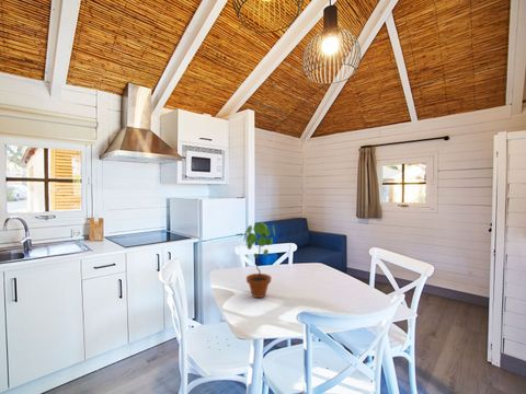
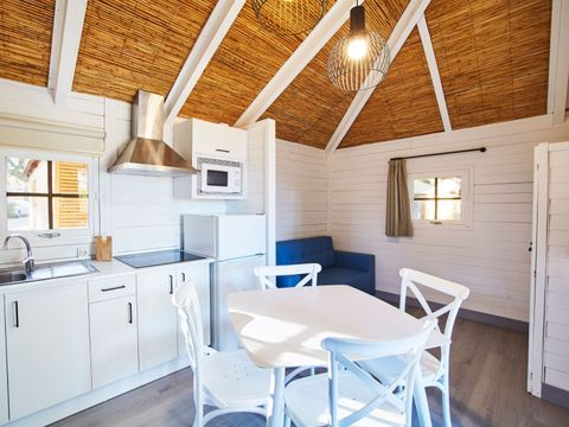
- potted plant (258, 258)
